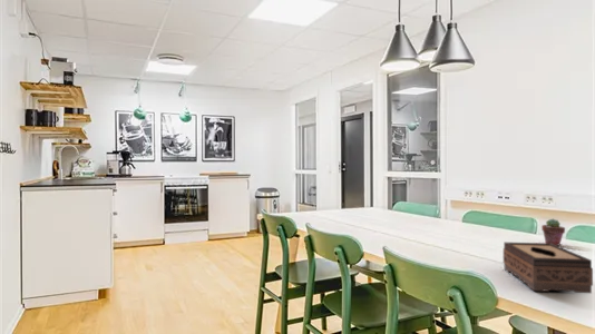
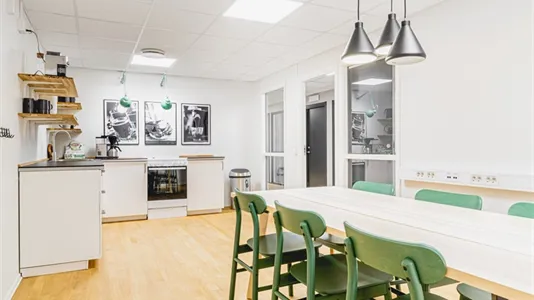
- potted succulent (553, 230)
- tissue box (543, 265)
